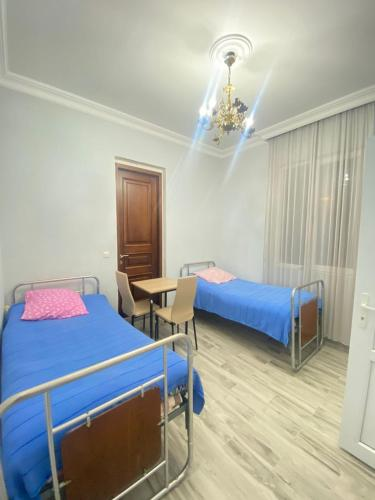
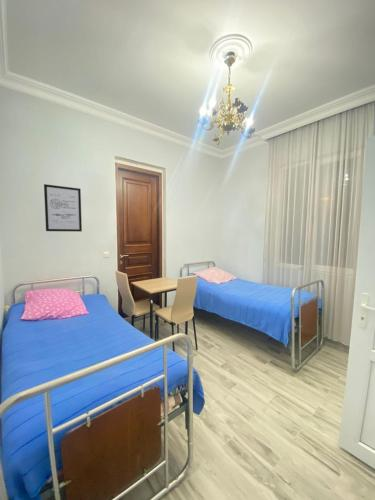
+ wall art (63, 209)
